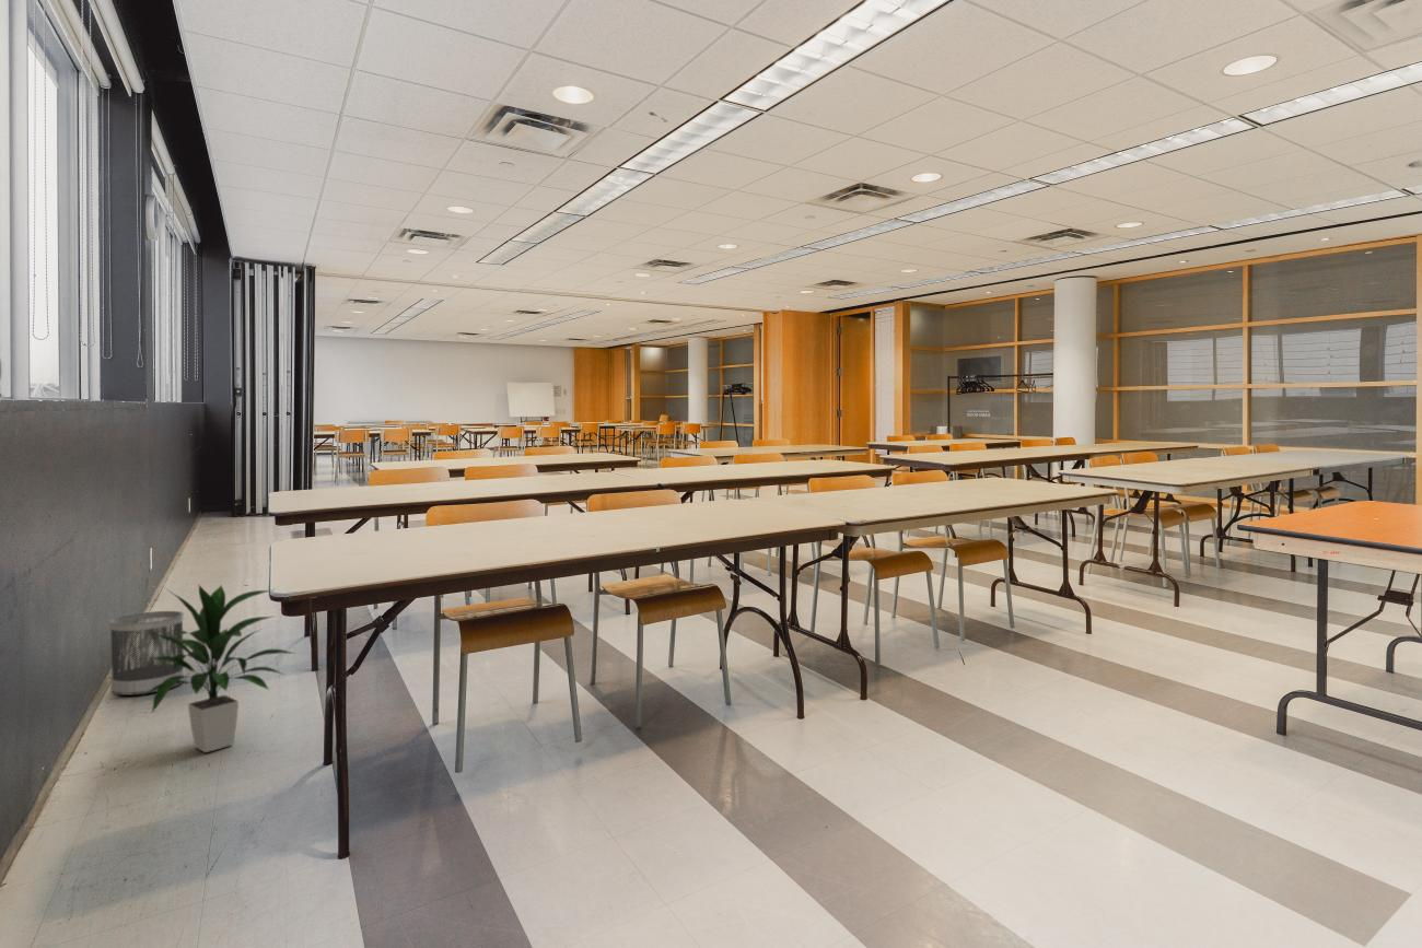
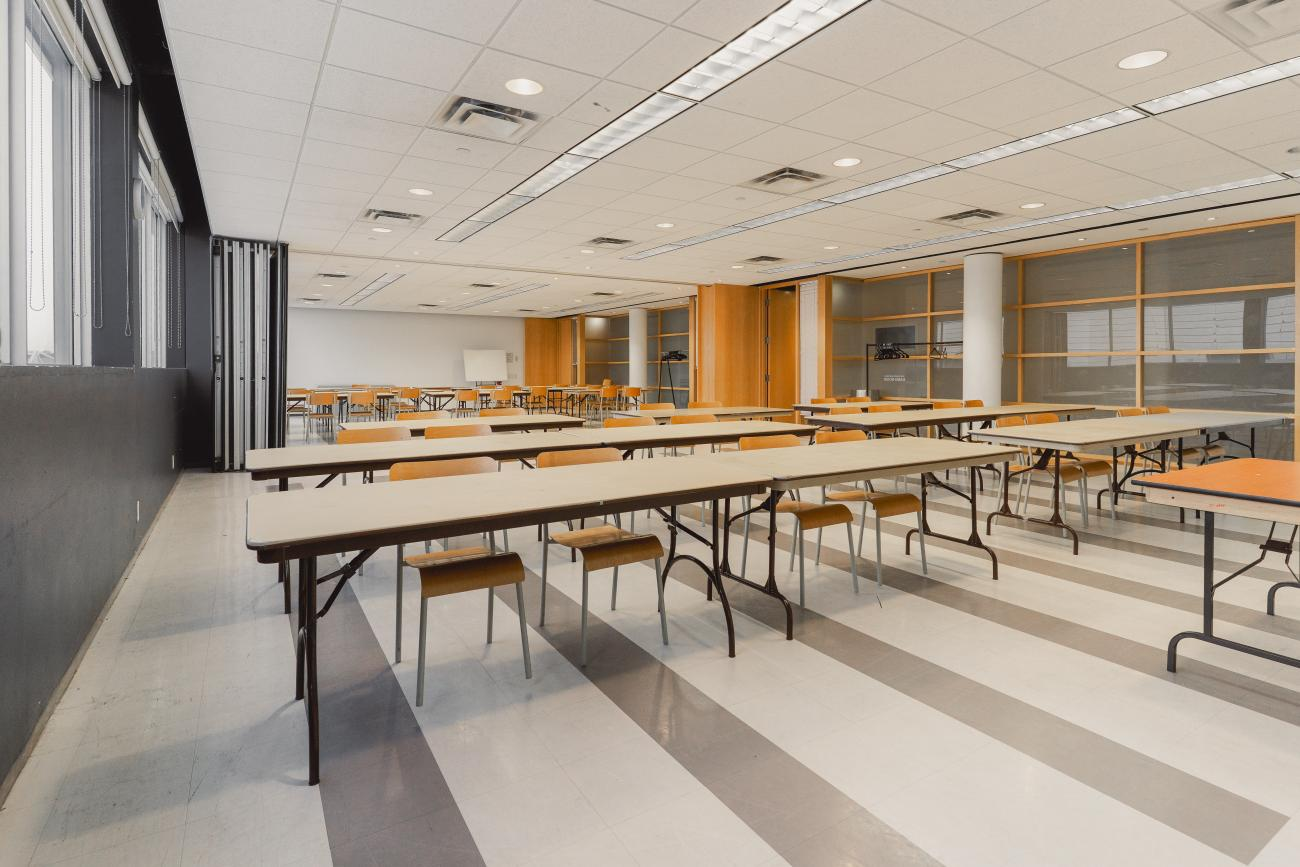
- indoor plant (214, 662)
- wastebasket (148, 651)
